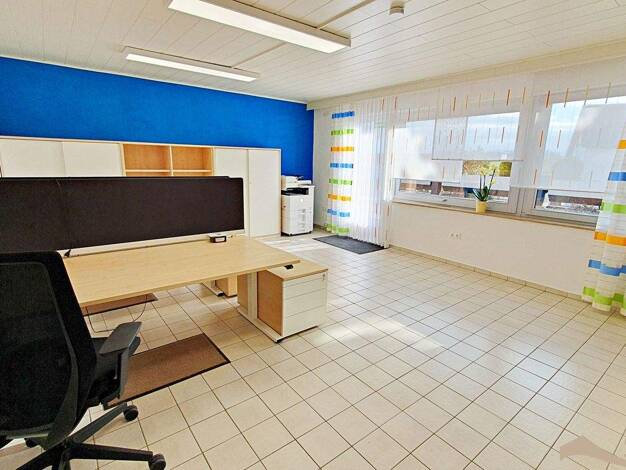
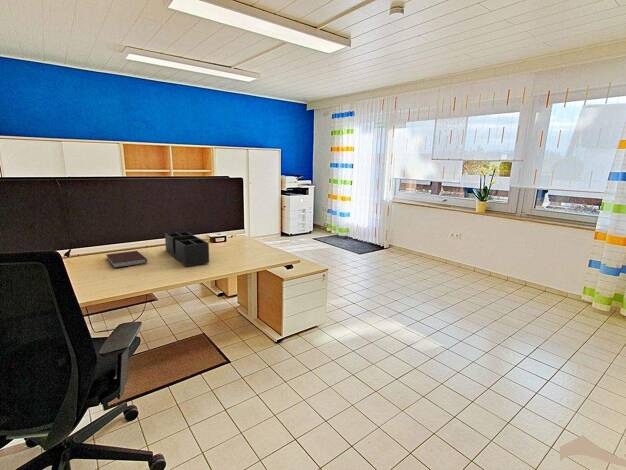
+ notebook (126, 258)
+ desk organizer (186, 247)
